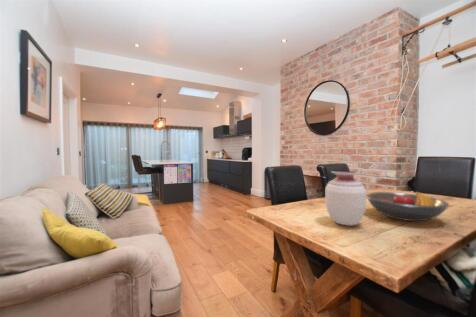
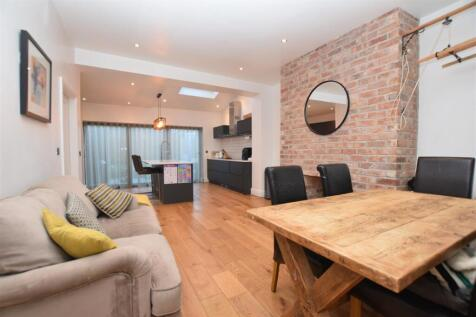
- fruit bowl (403, 205)
- vase (345, 197)
